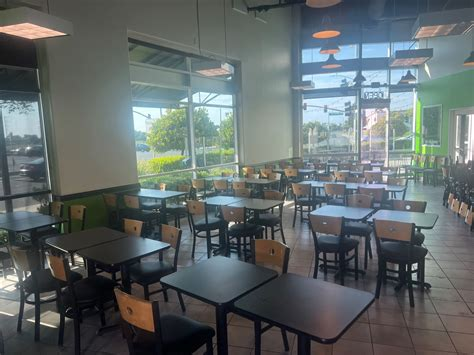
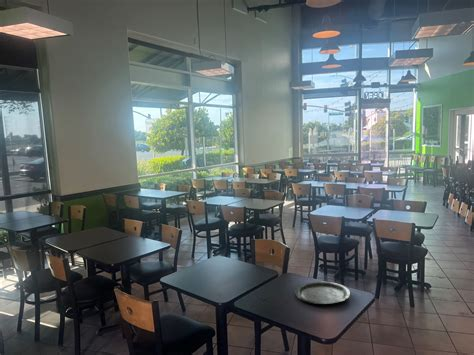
+ plate (322, 293)
